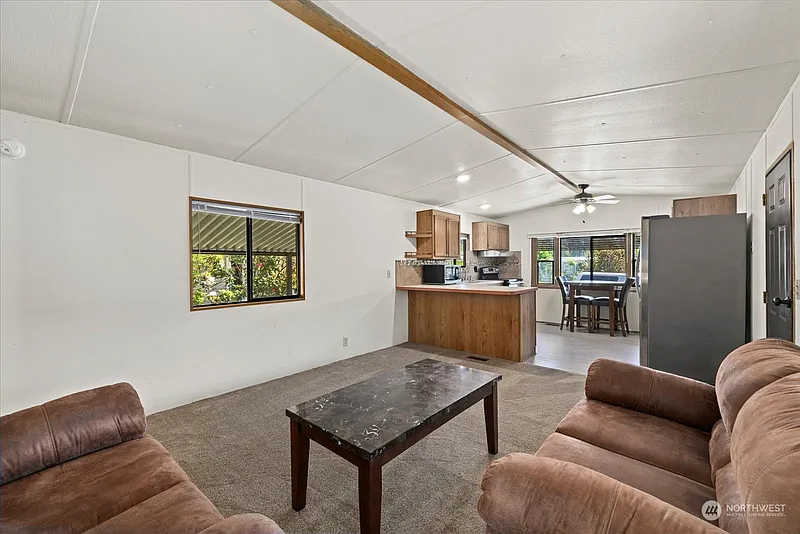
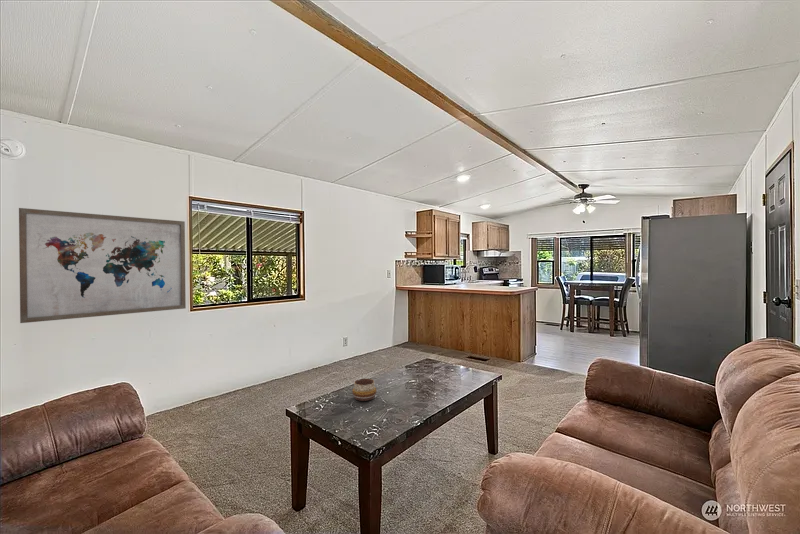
+ wall art (113, 265)
+ decorative bowl (364, 389)
